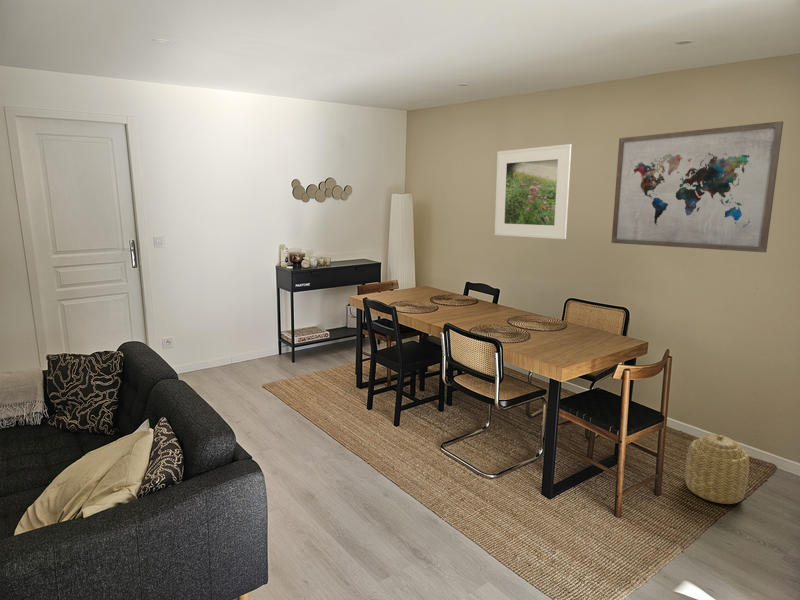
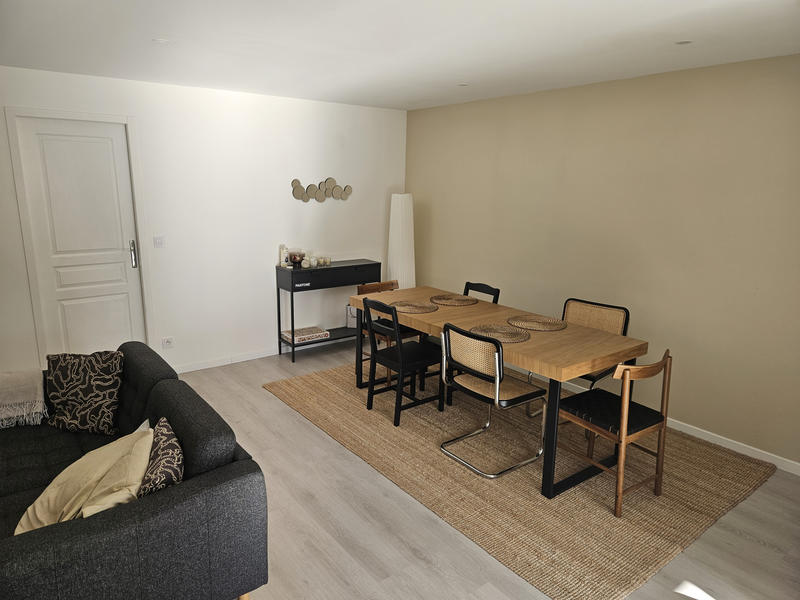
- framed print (530, 193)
- basket (716, 464)
- wall art (686, 190)
